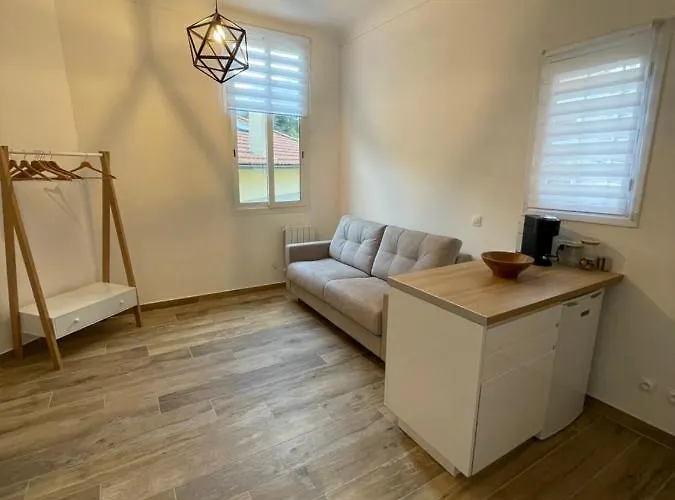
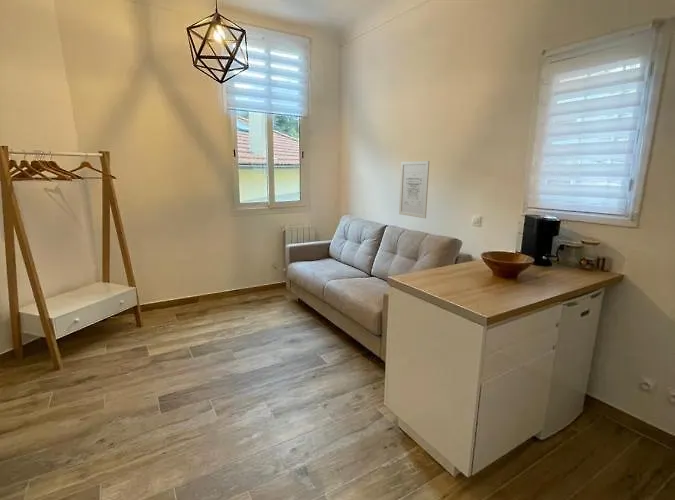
+ wall art (413, 189)
